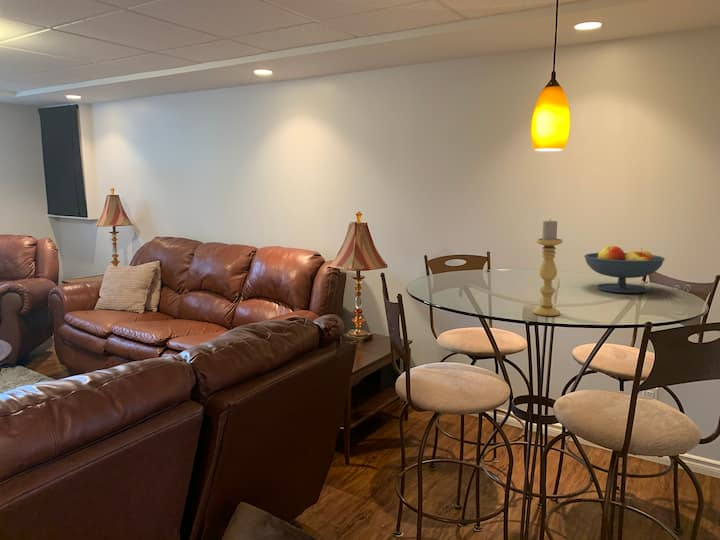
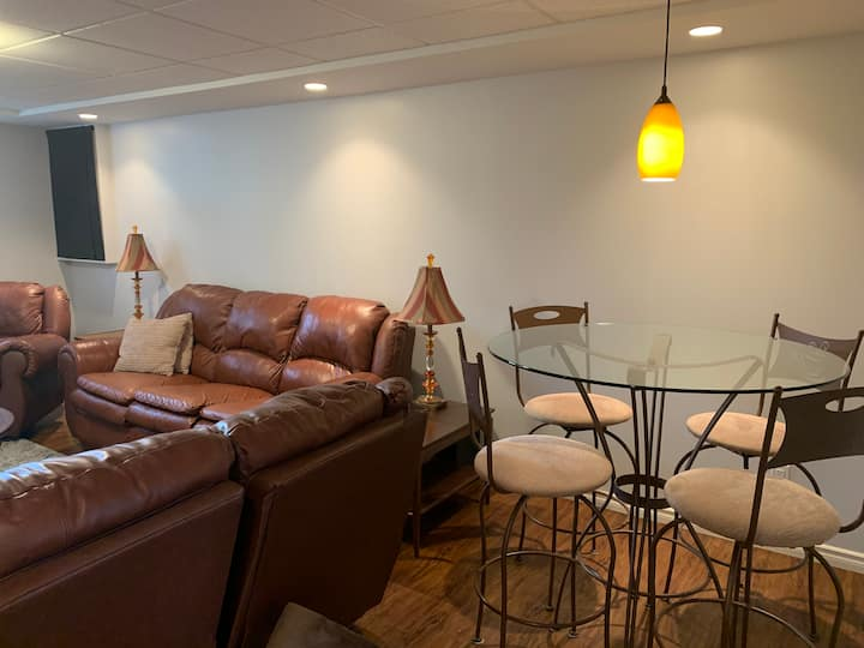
- candle holder (548, 266)
- fruit bowl (622, 267)
